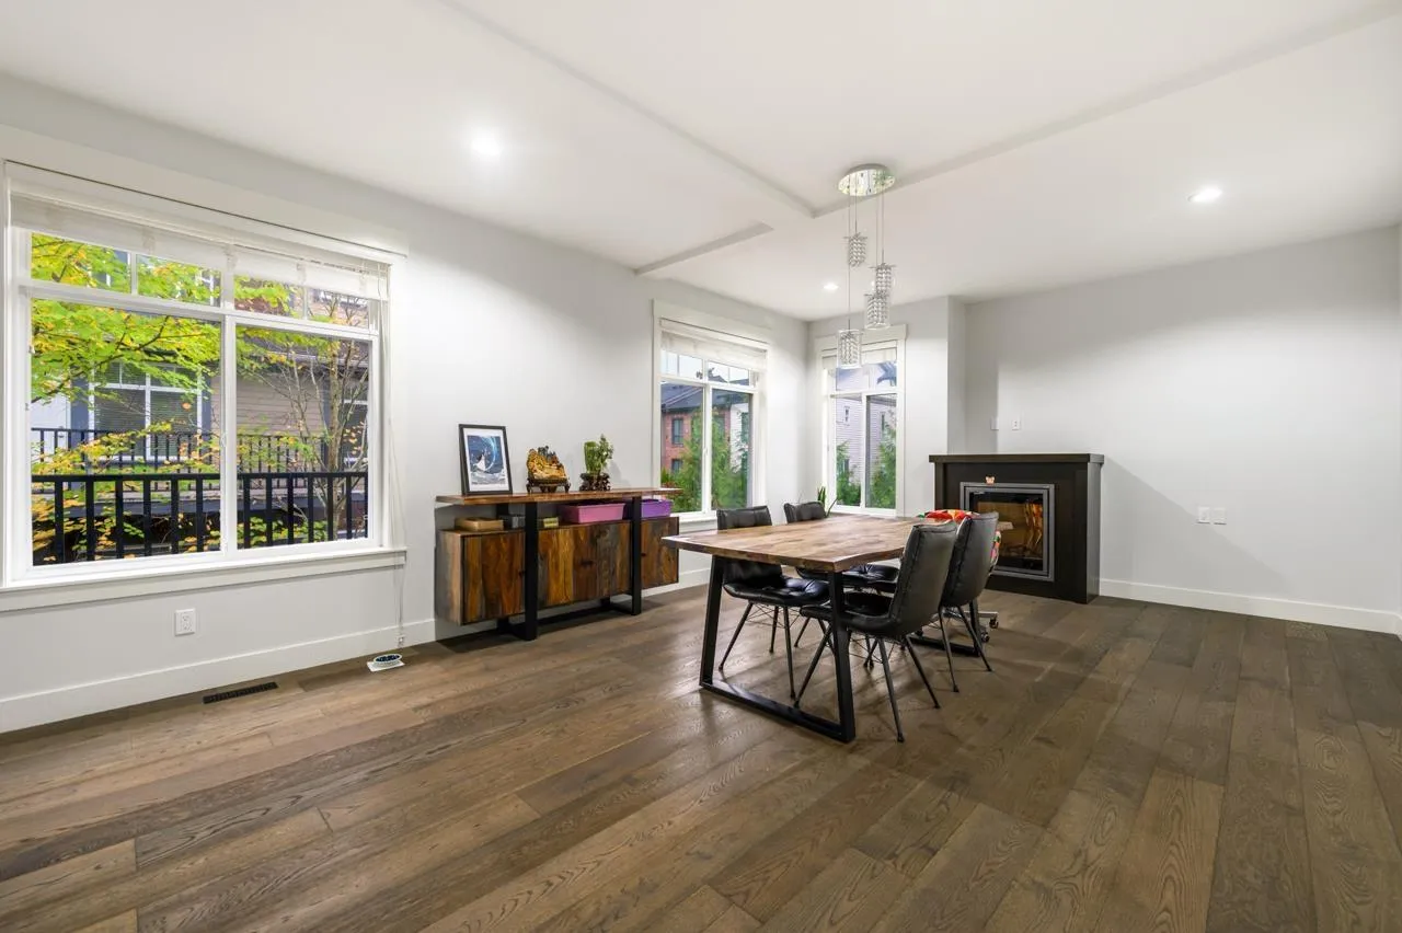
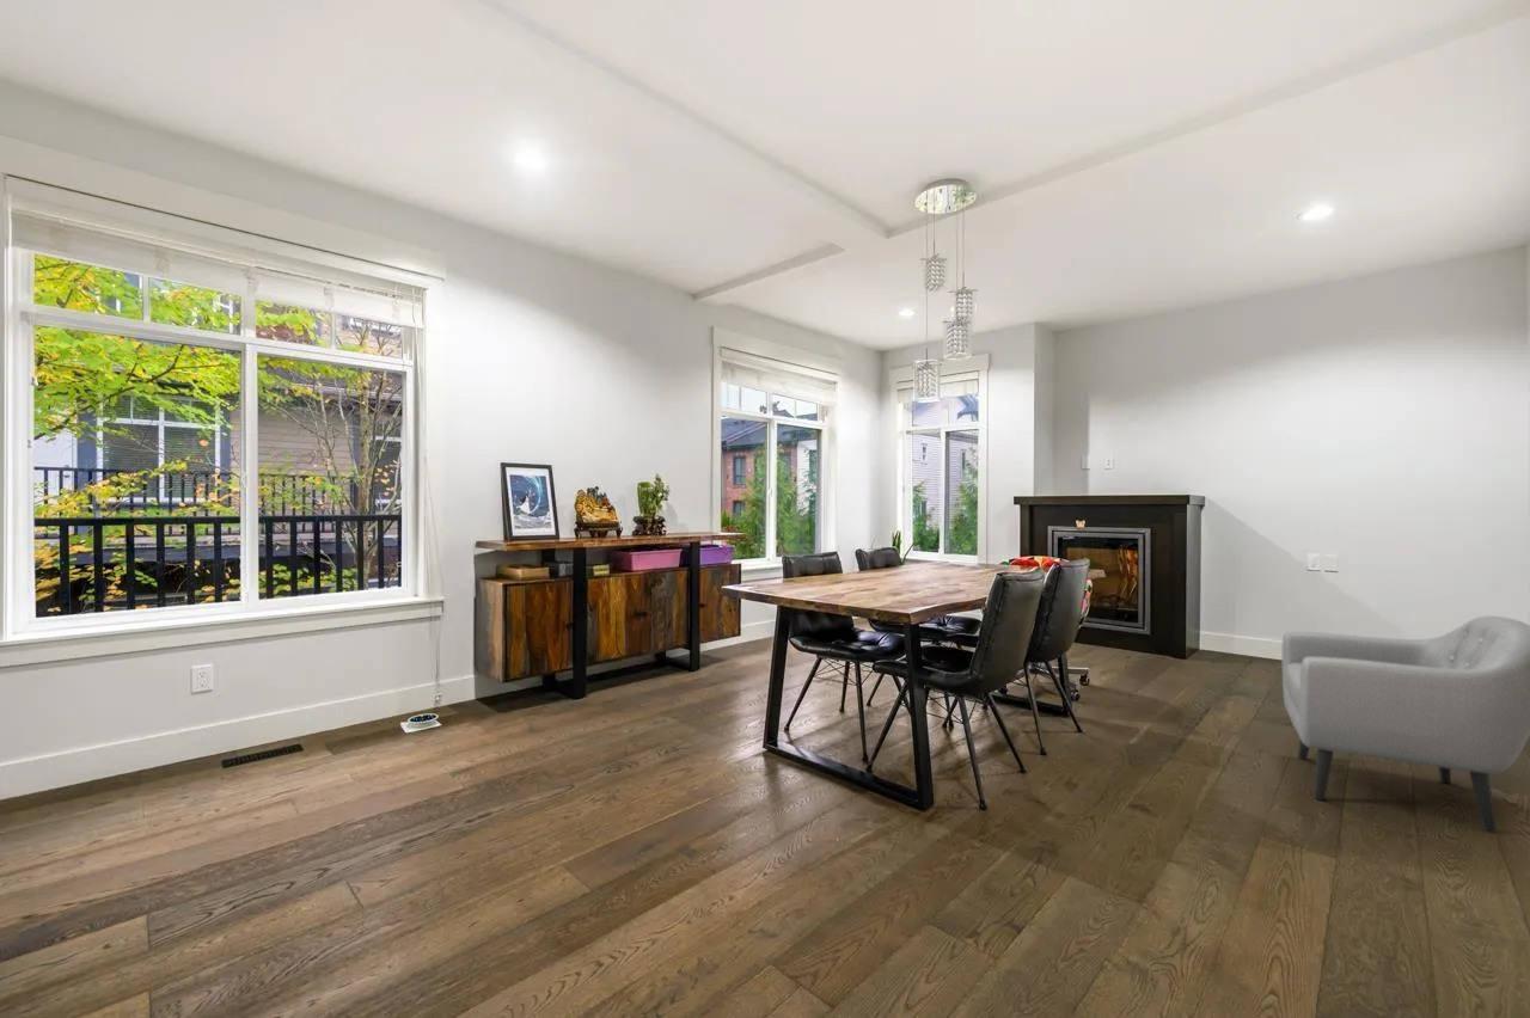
+ armchair (1377, 699)
